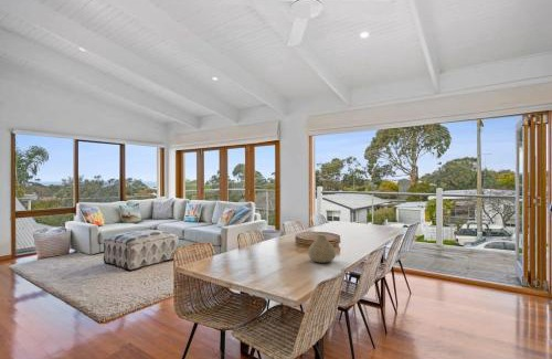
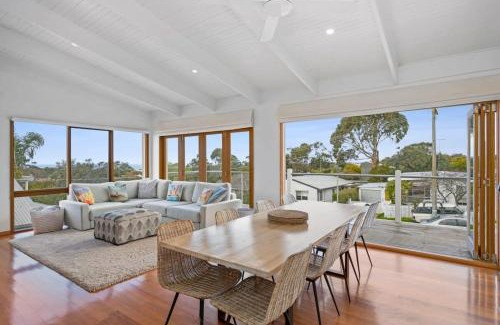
- vase (321, 247)
